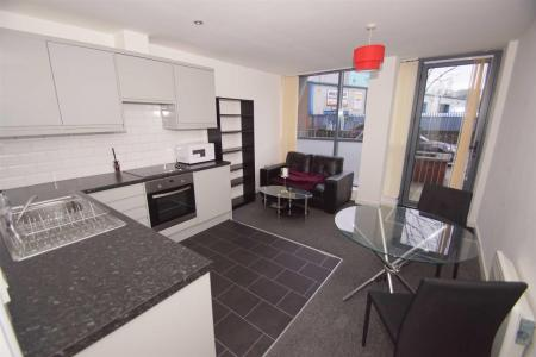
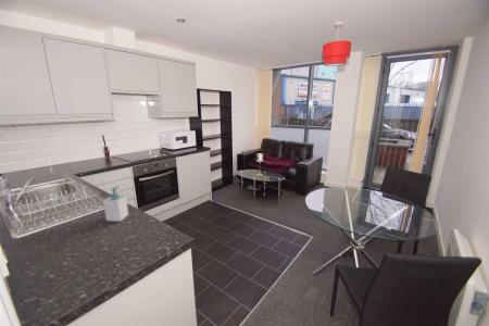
+ soap bottle (115, 202)
